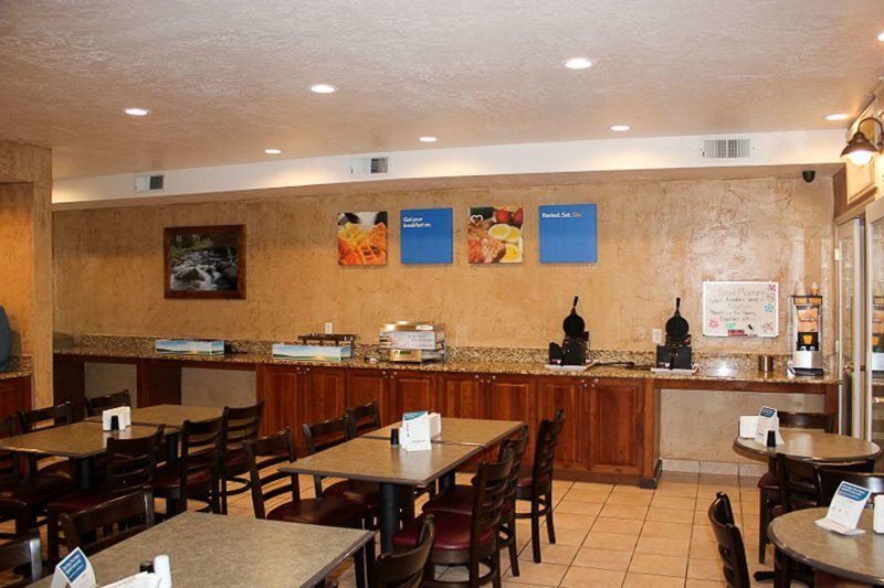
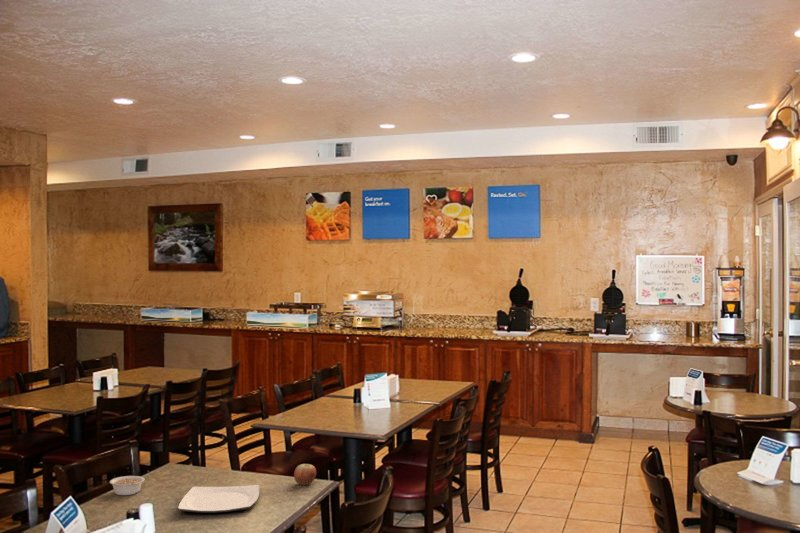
+ legume (128, 485)
+ apple (305, 474)
+ plate (220, 499)
